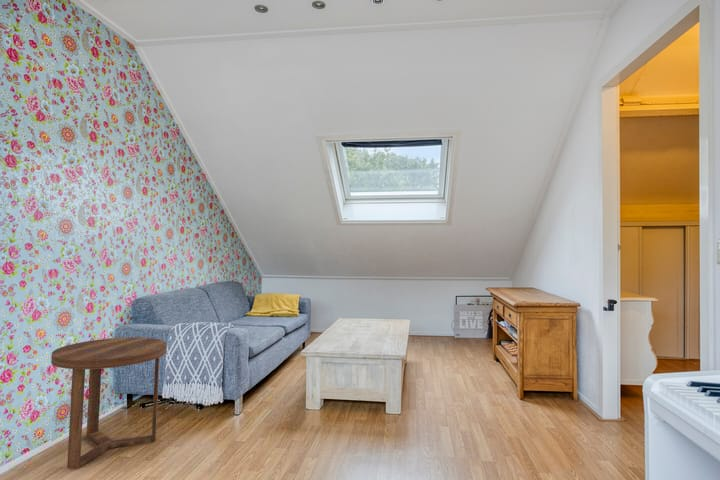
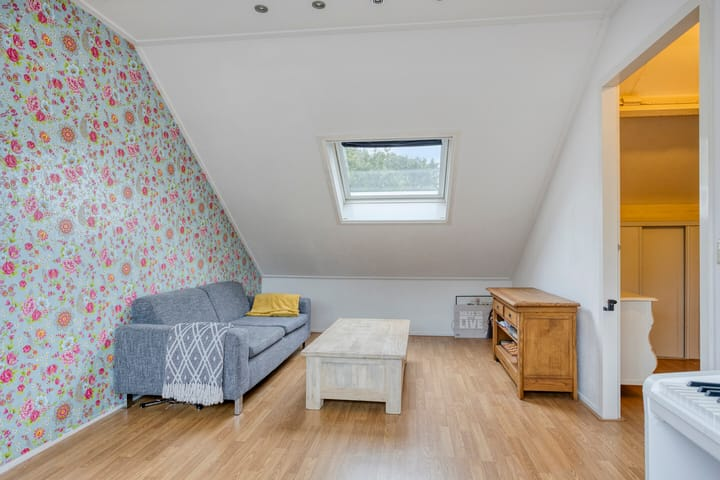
- side table (99, 396)
